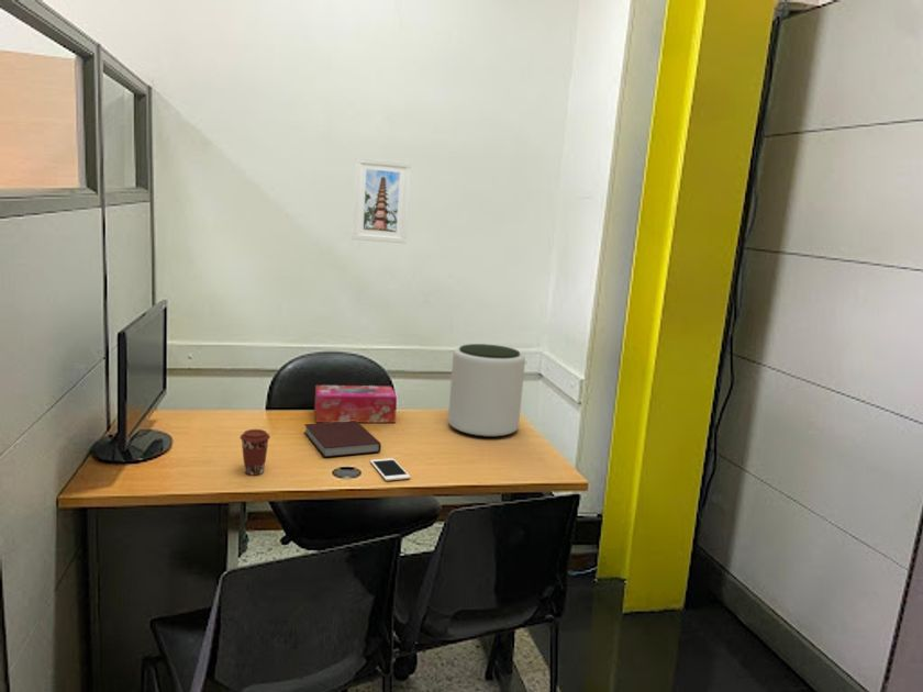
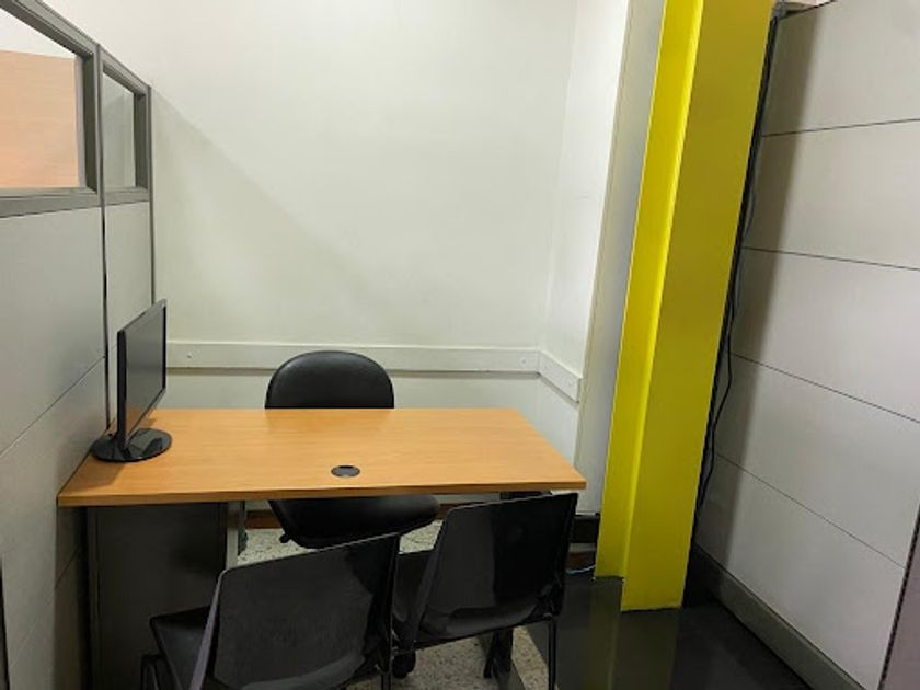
- plant pot (486, 389)
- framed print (381, 201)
- cell phone (389, 469)
- notebook (341, 437)
- coffee cup (254, 451)
- tissue box (355, 403)
